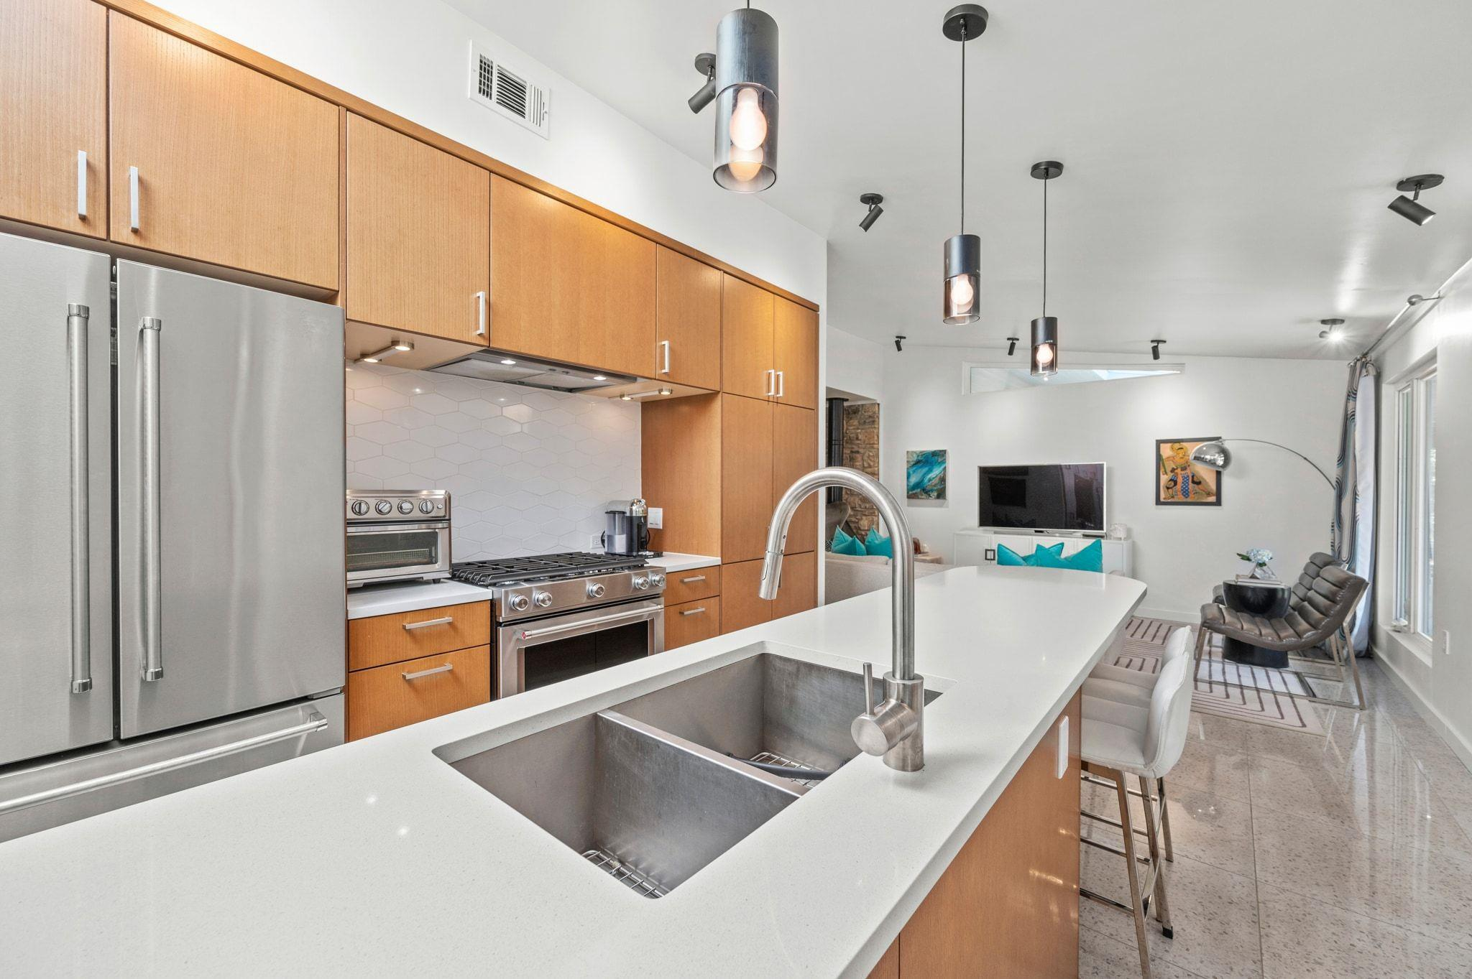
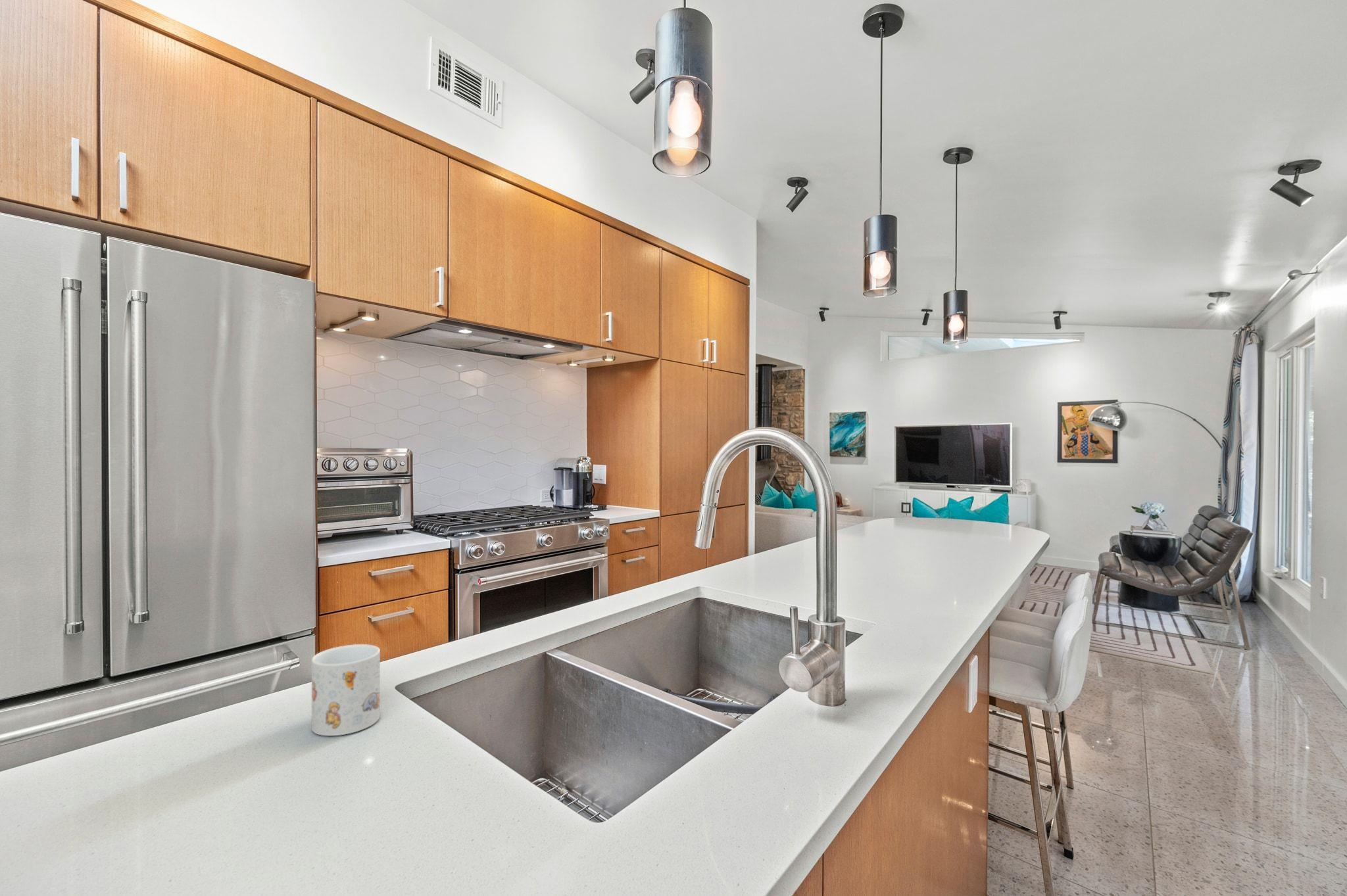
+ mug (353, 682)
